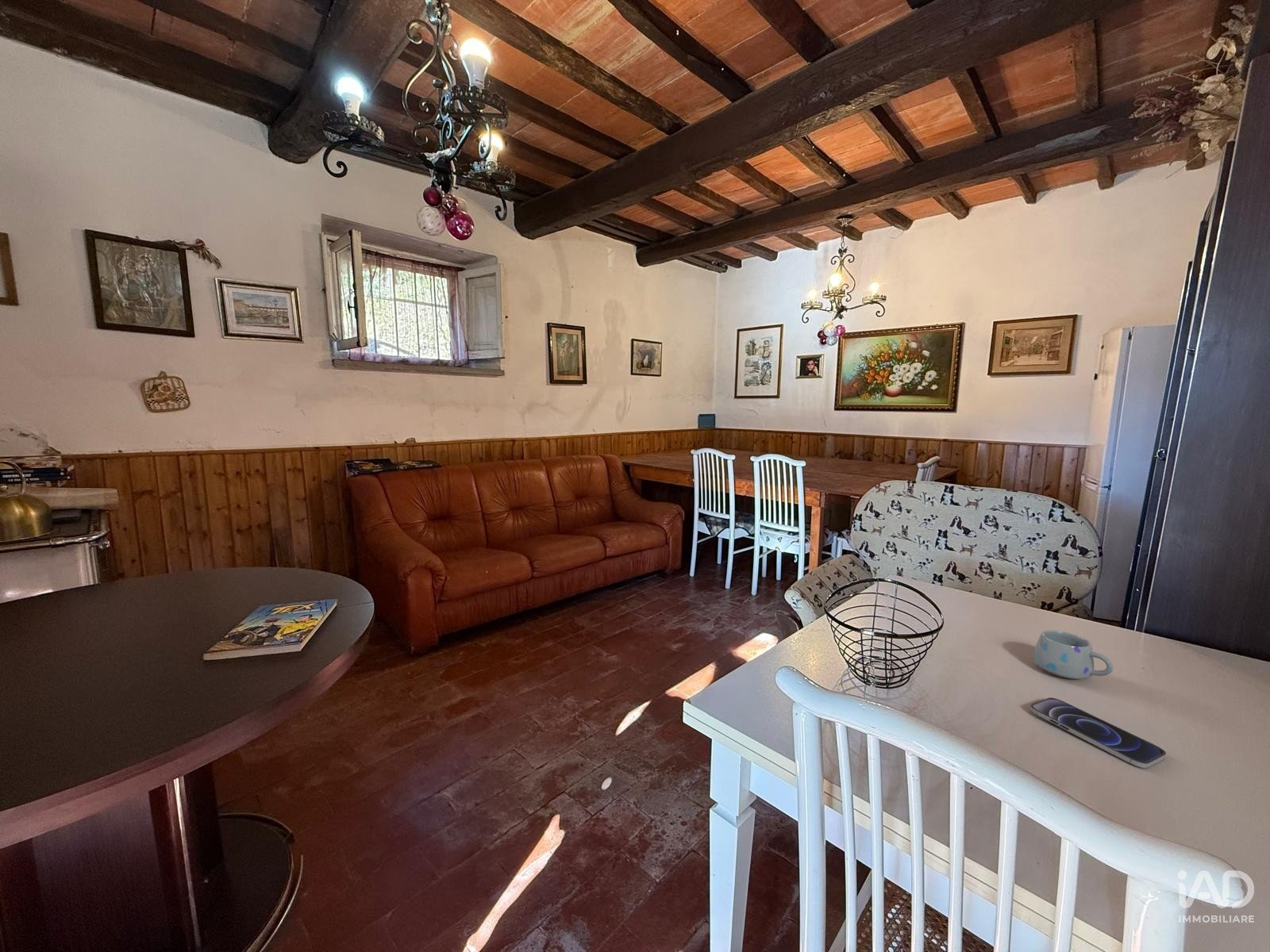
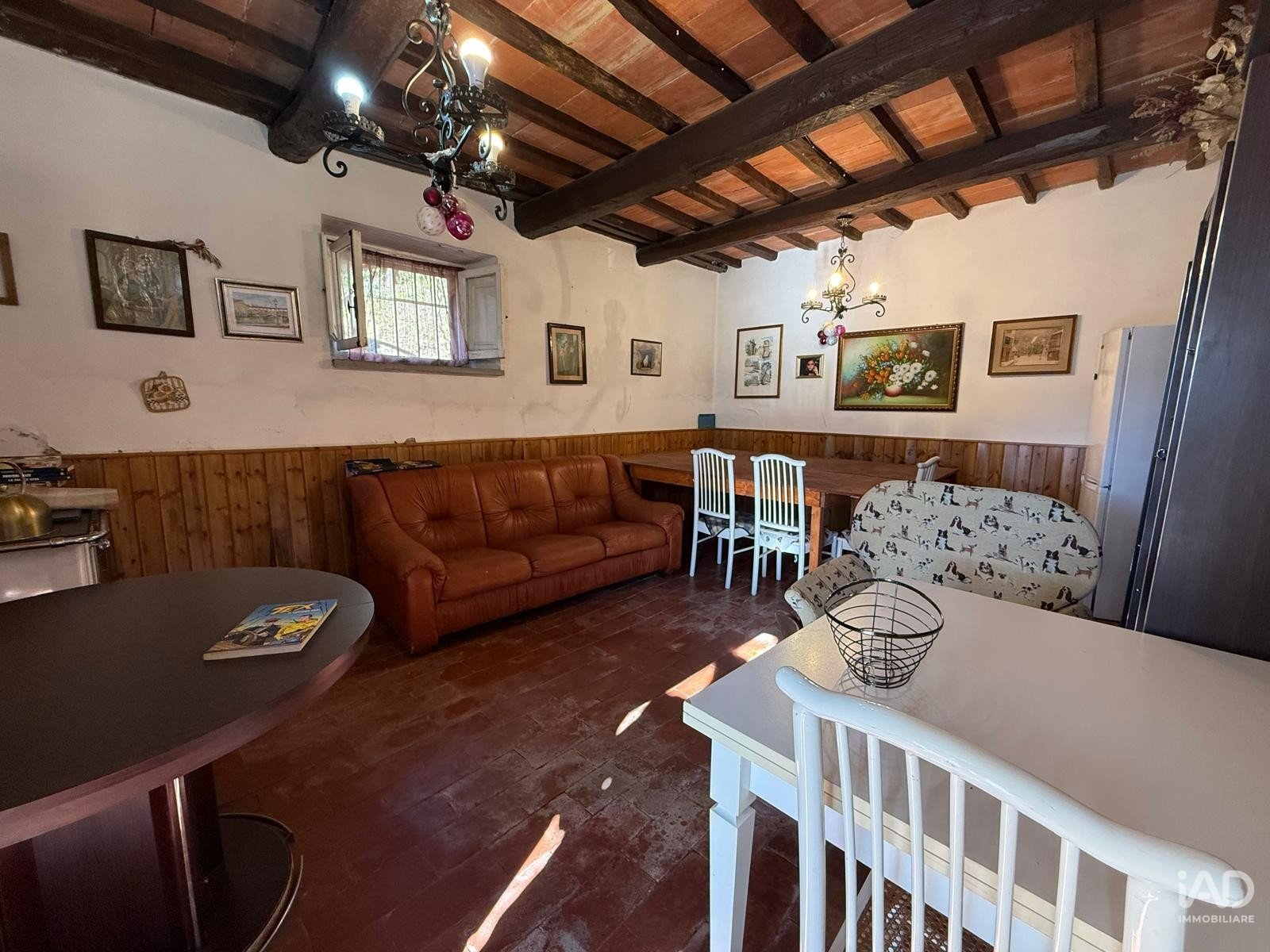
- mug (1072, 658)
- smartphone (1093, 729)
